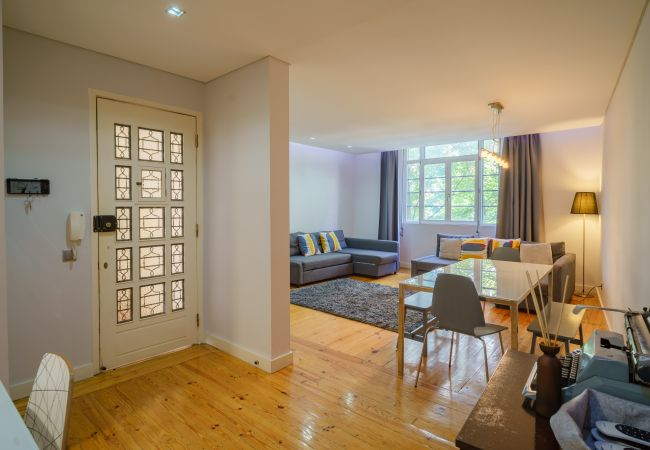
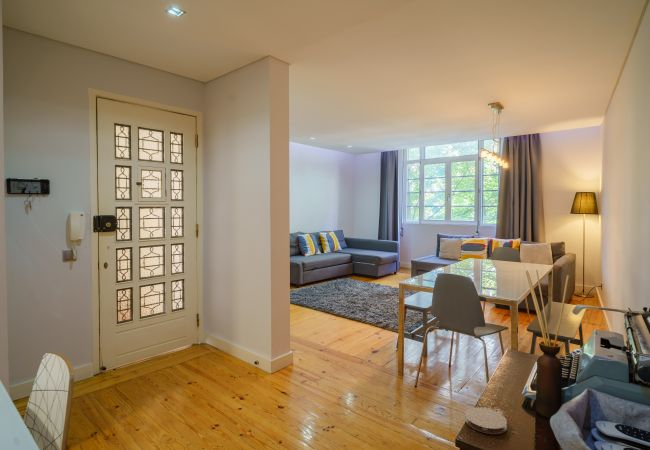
+ coaster (485, 420)
